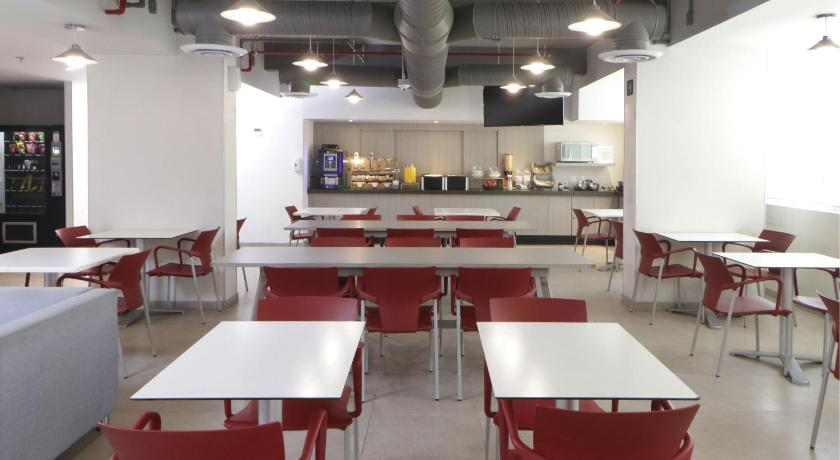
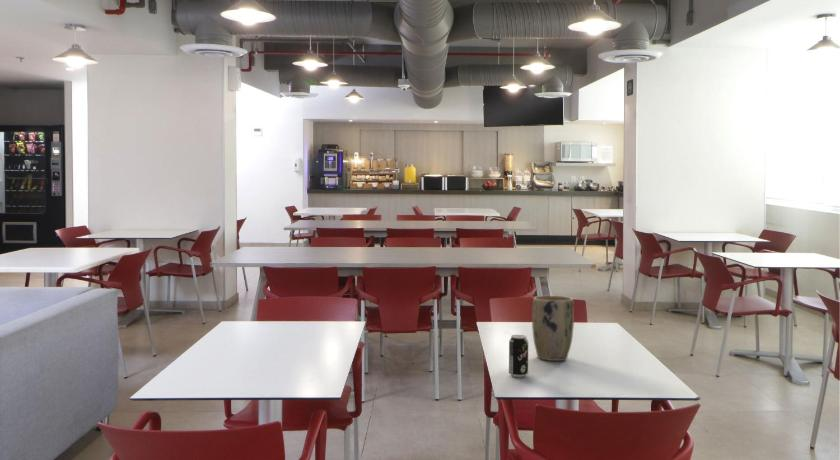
+ beverage can (518, 355)
+ plant pot (552, 328)
